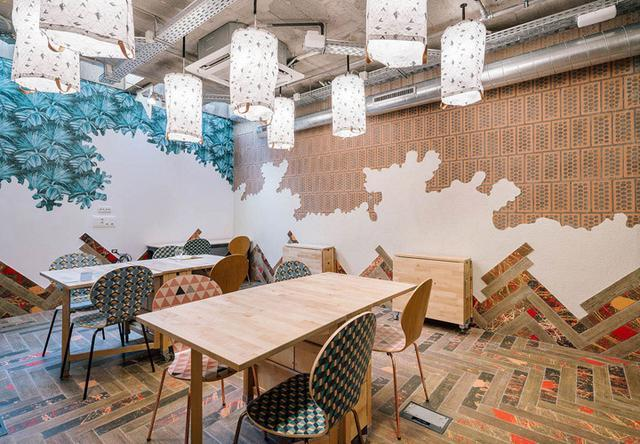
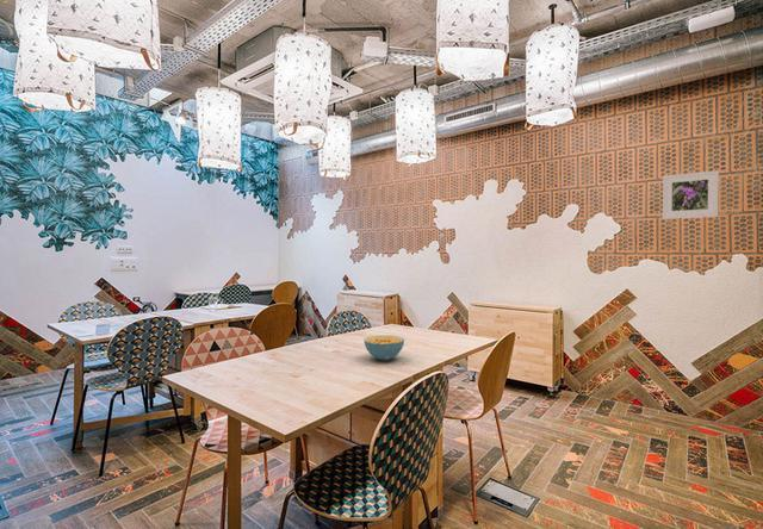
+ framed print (689, 195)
+ cereal bowl (384, 349)
